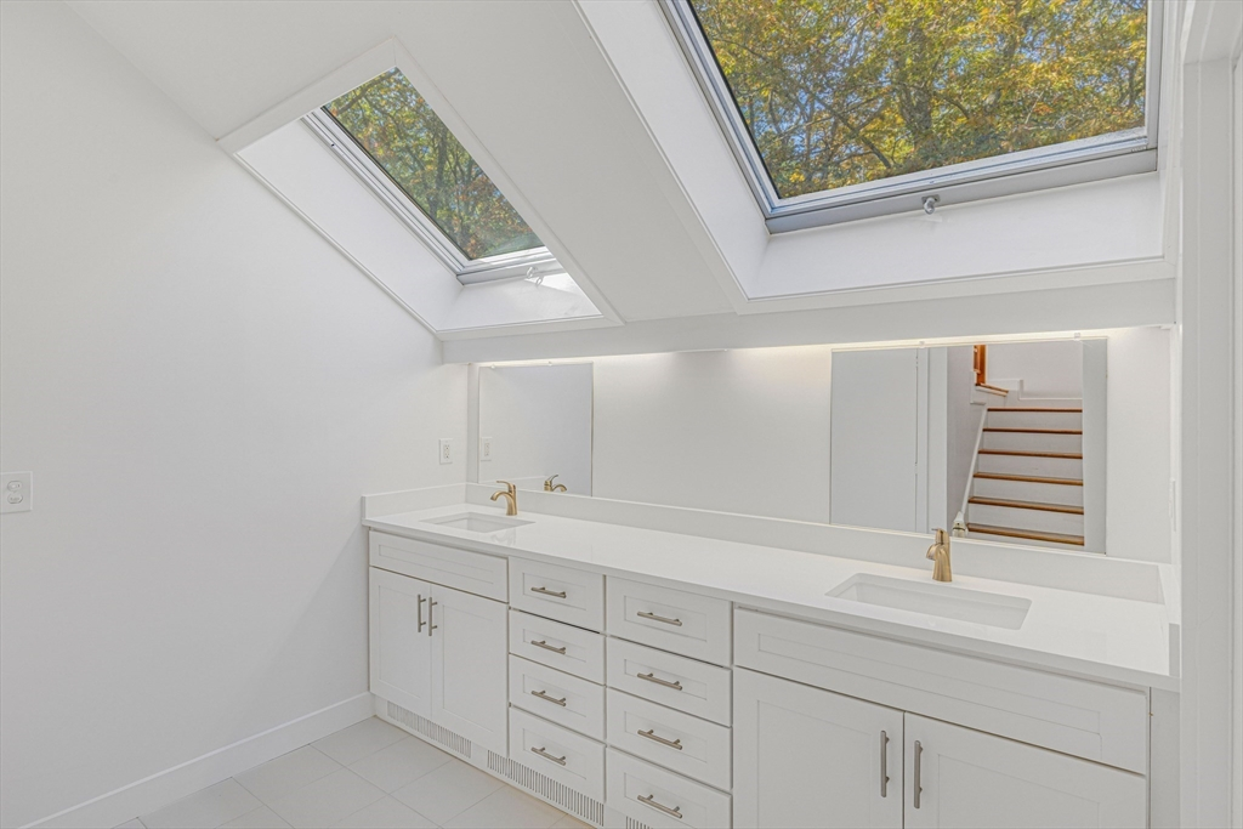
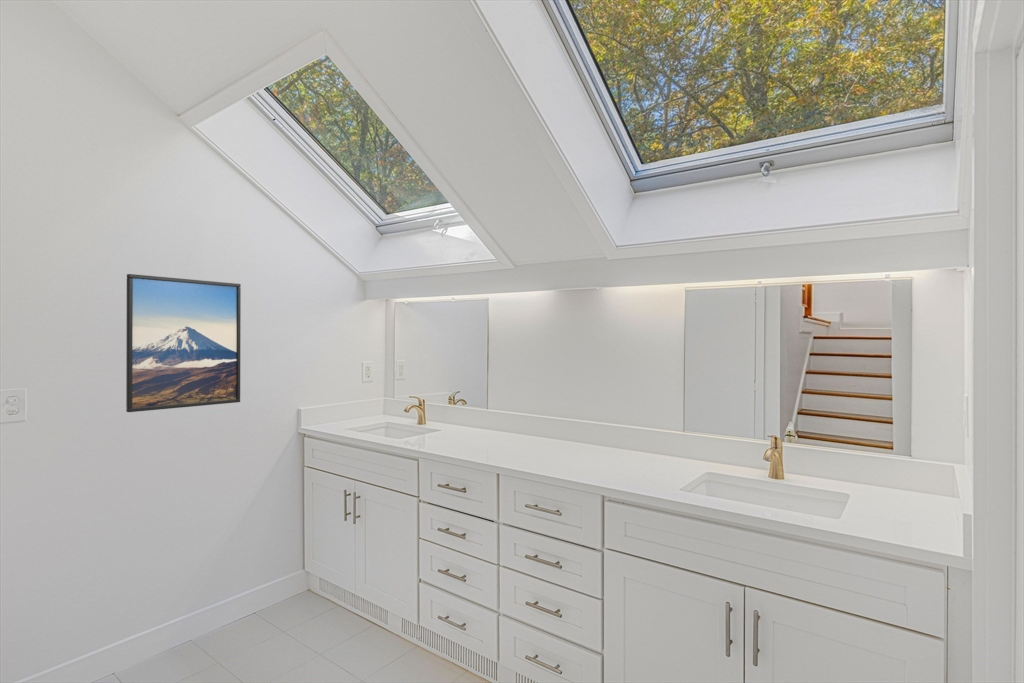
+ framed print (187, 343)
